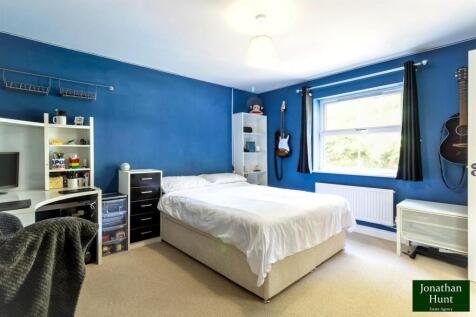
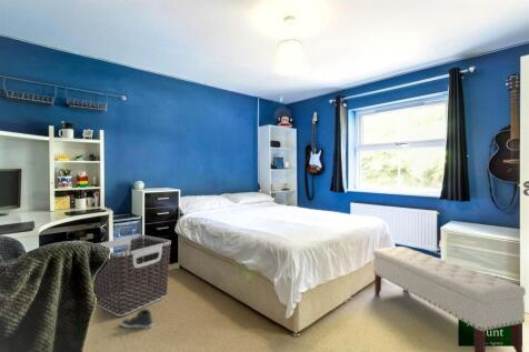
+ clothes hamper (131, 271)
+ sneaker (137, 316)
+ bench (433, 290)
